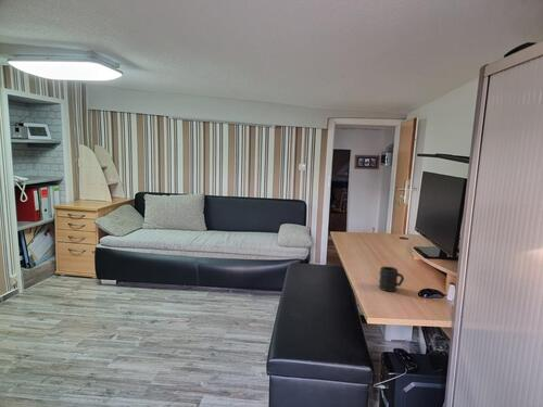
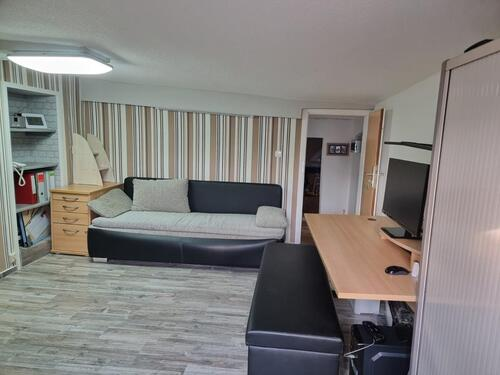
- mug (390, 279)
